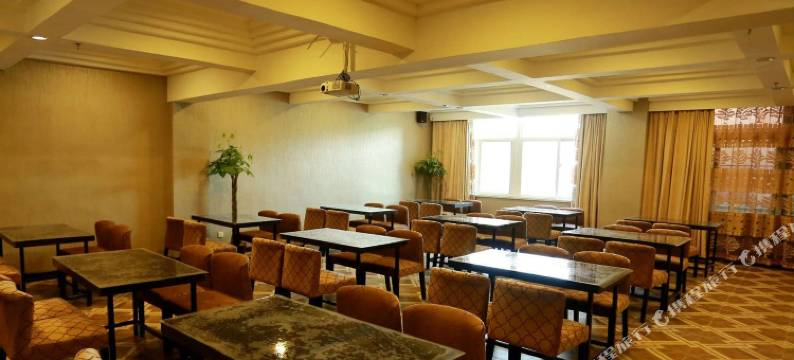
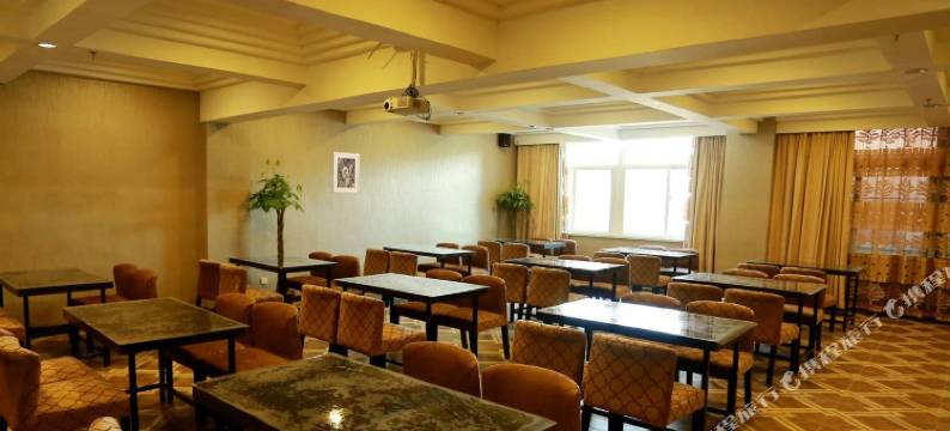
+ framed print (346, 172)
